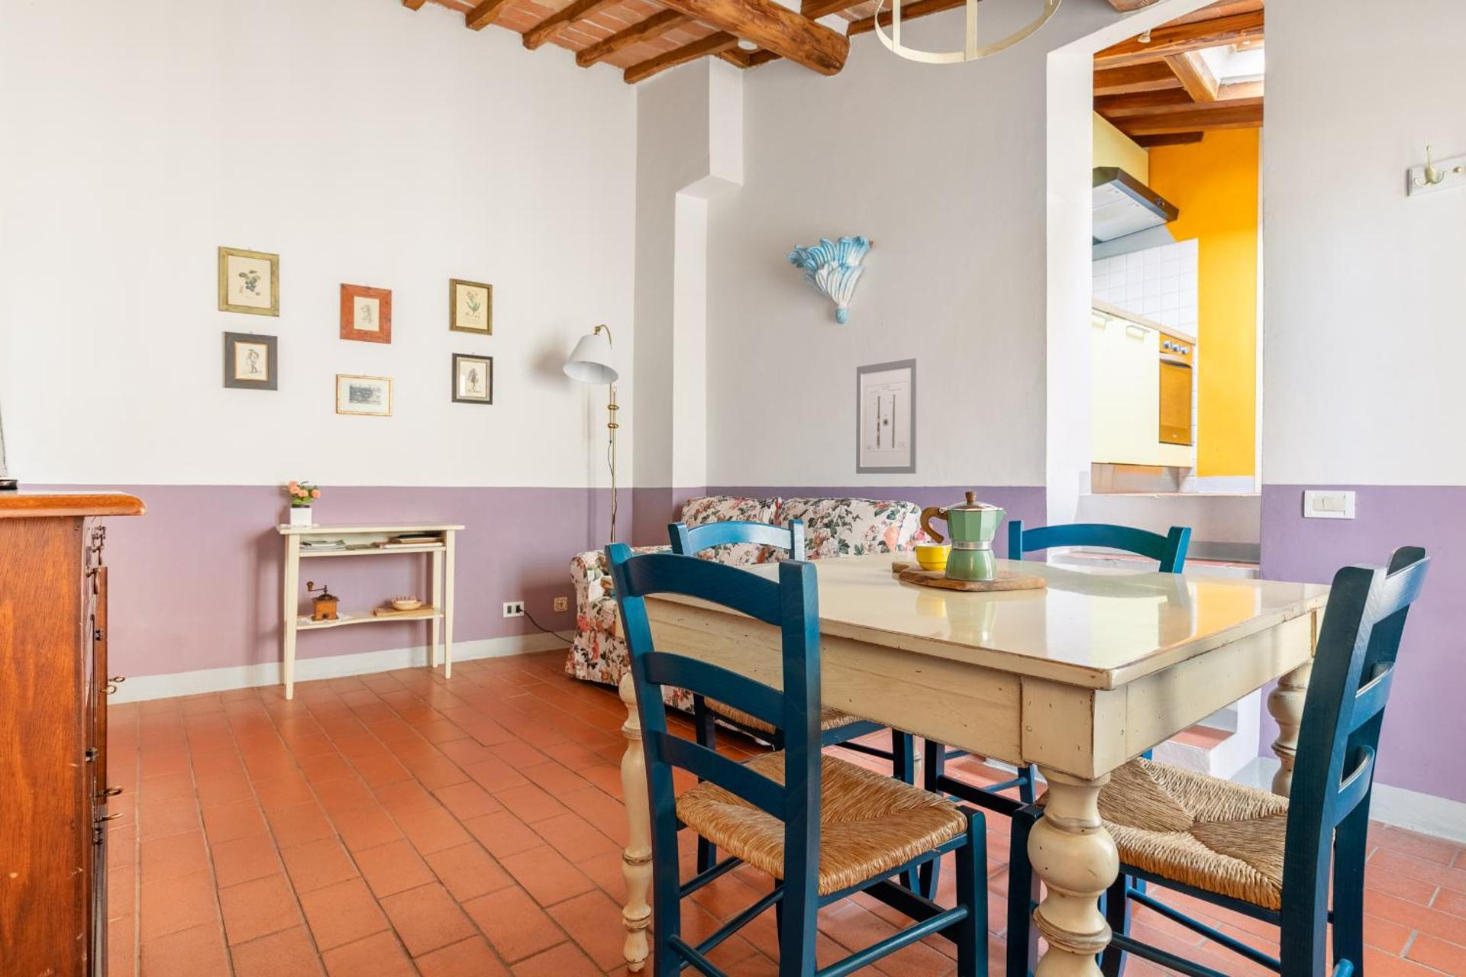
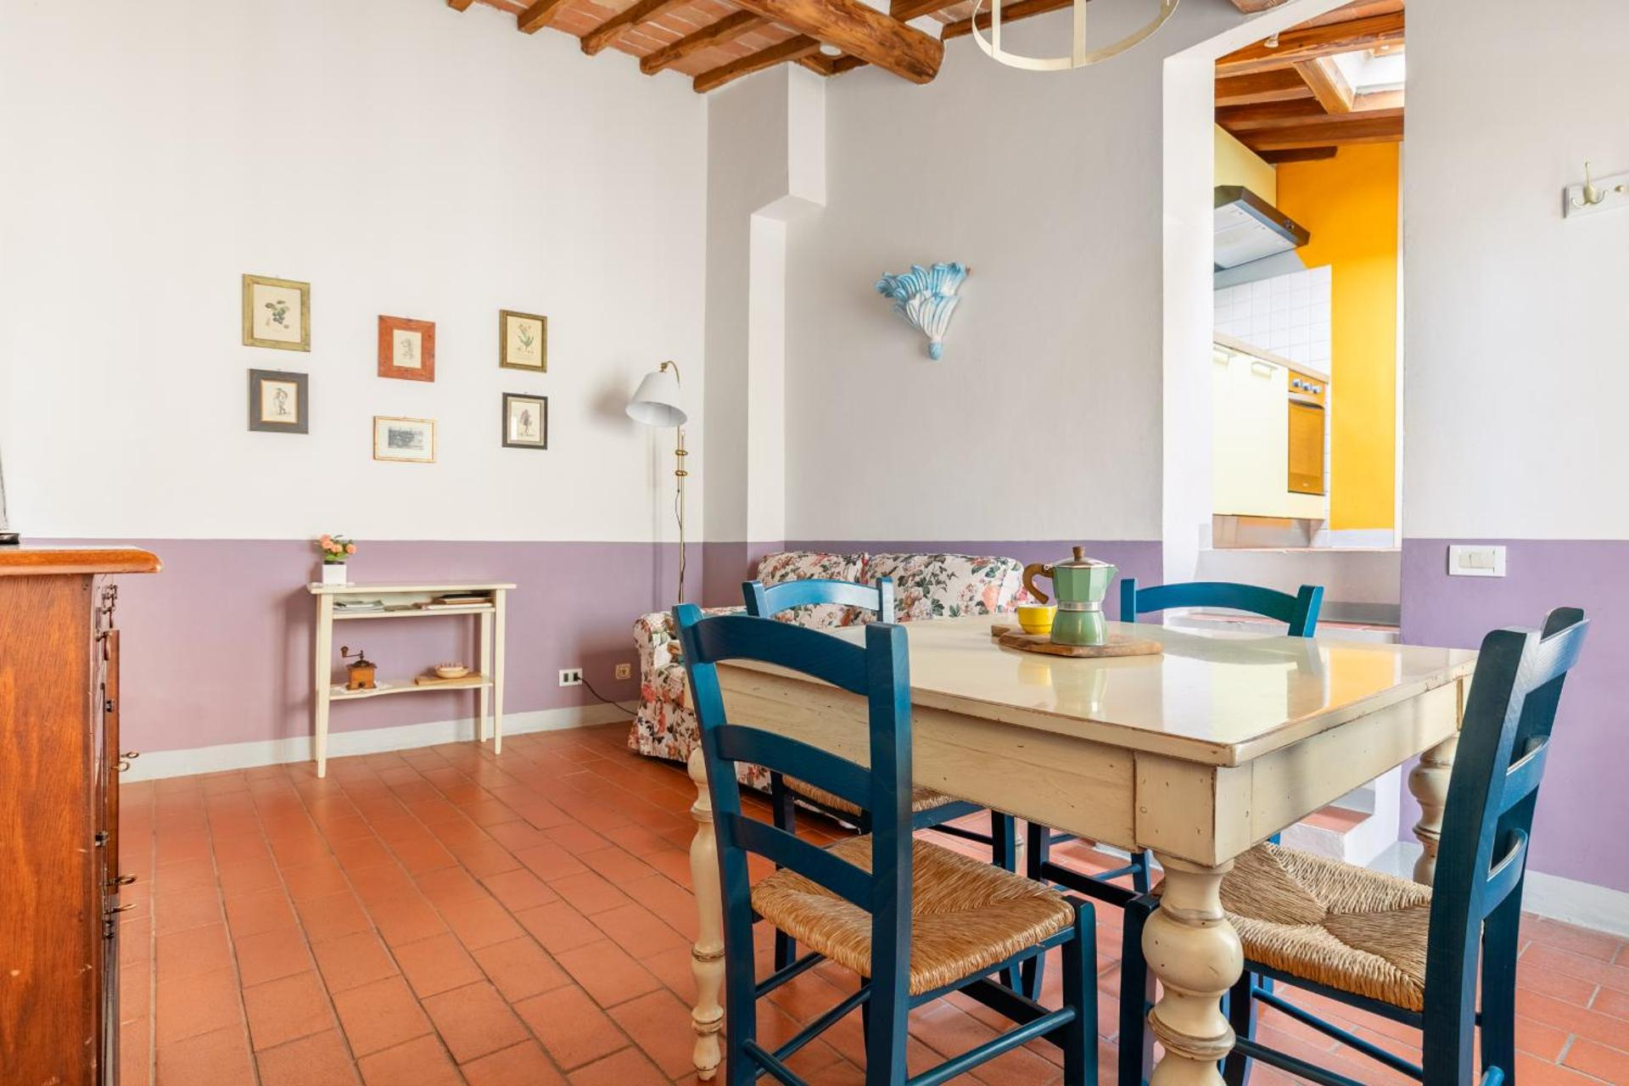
- wall art (885, 418)
